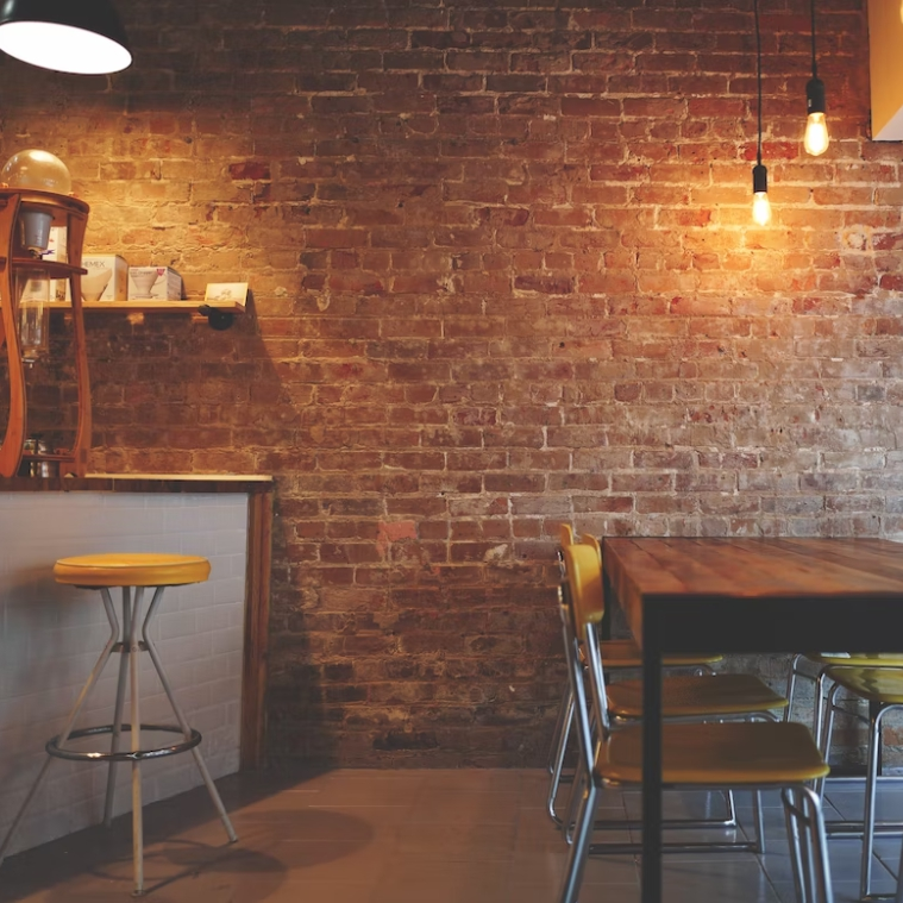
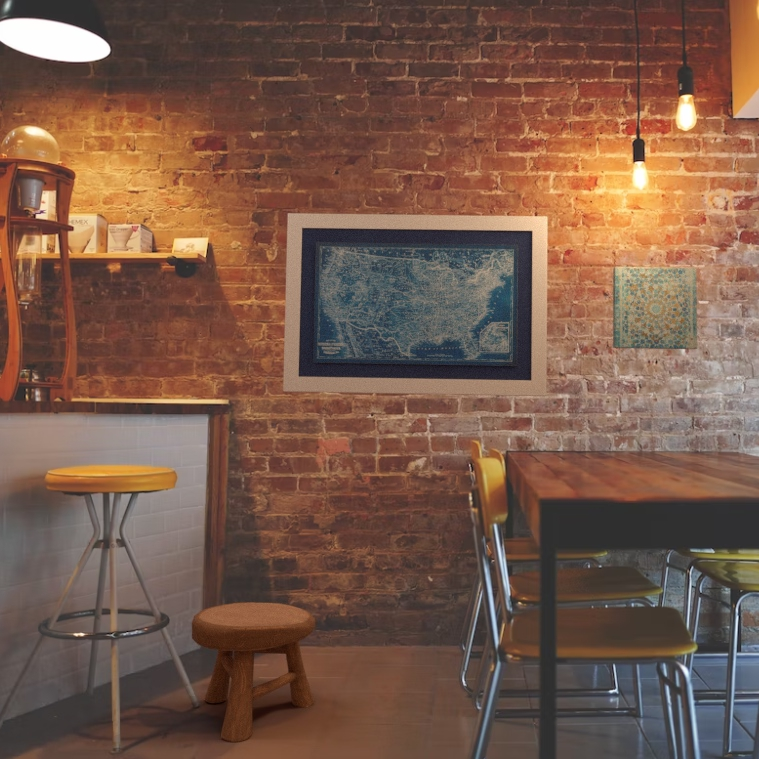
+ wall art (654, 308)
+ wall art (415, 304)
+ stool (250, 665)
